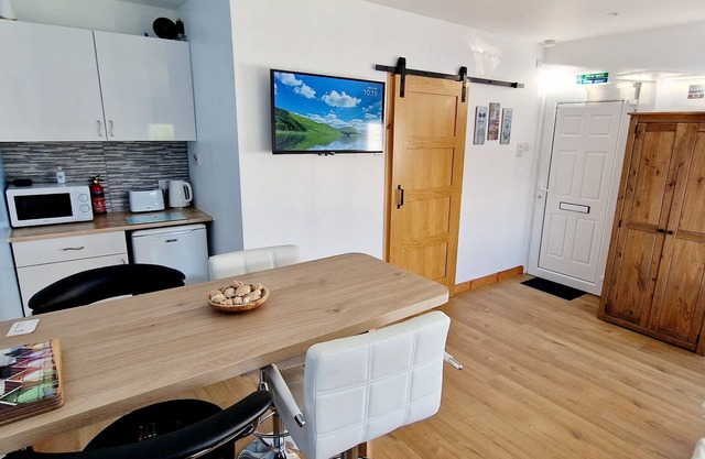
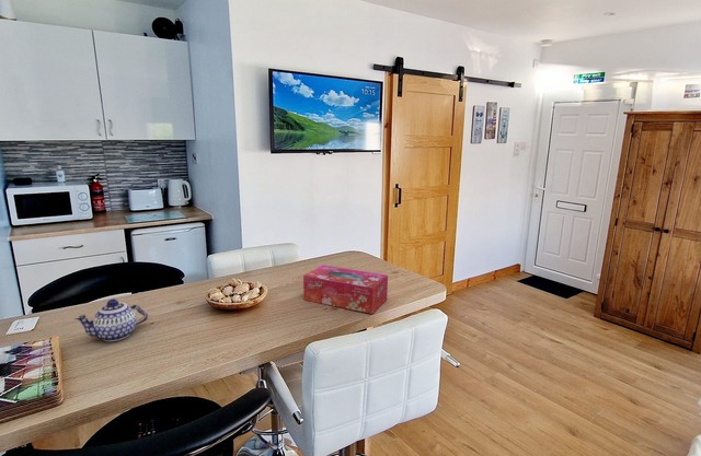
+ tissue box (345, 287)
+ teapot (113, 317)
